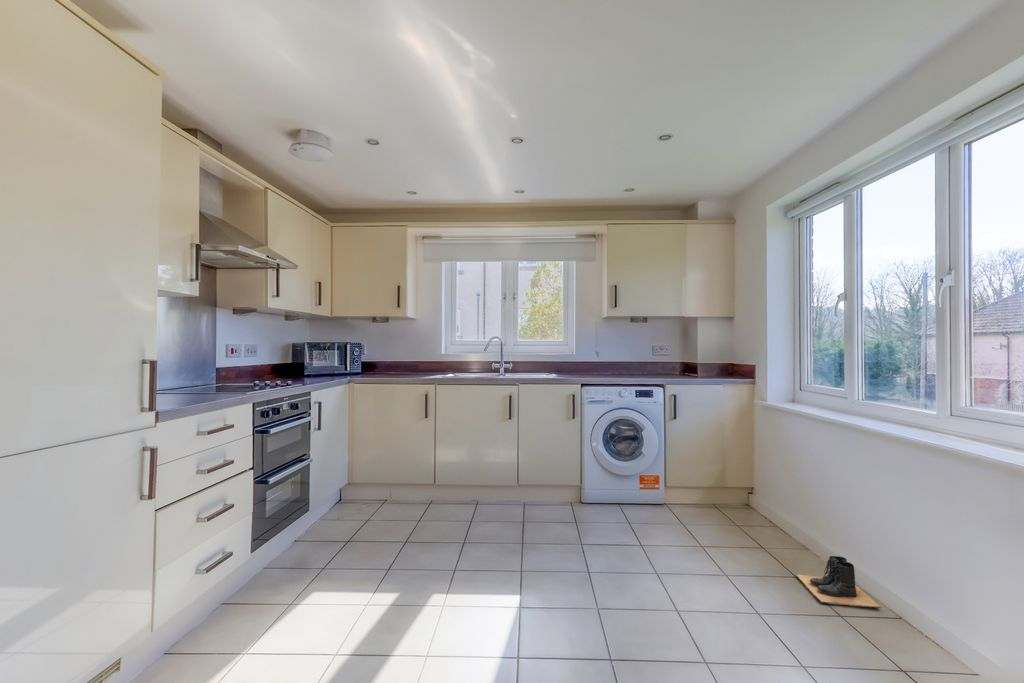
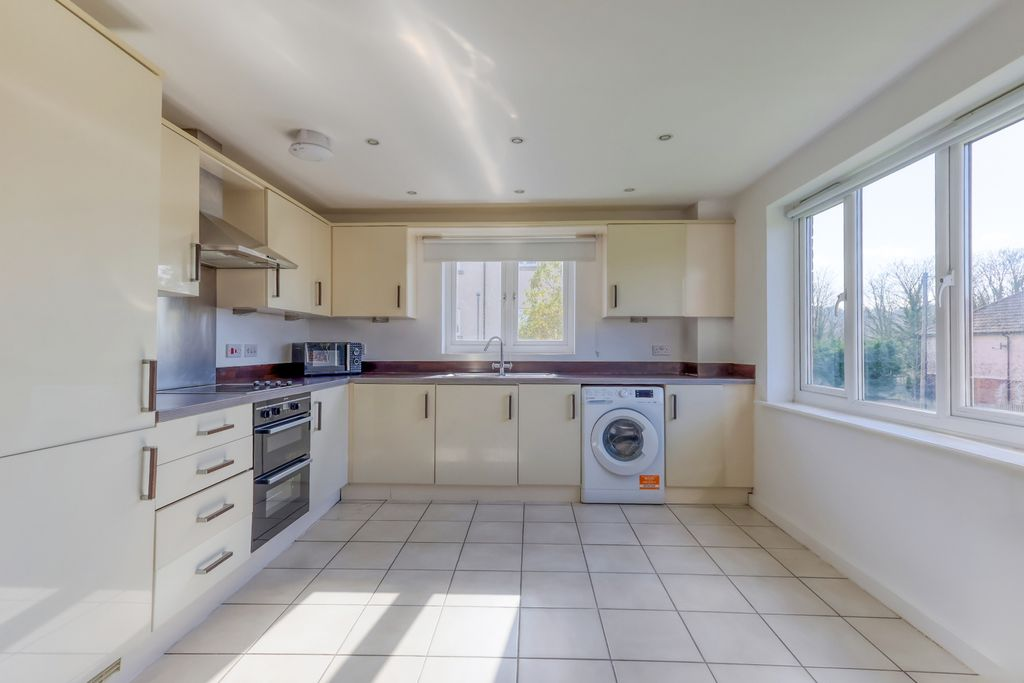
- boots (835, 575)
